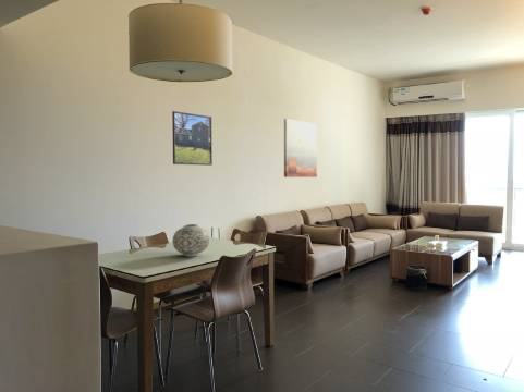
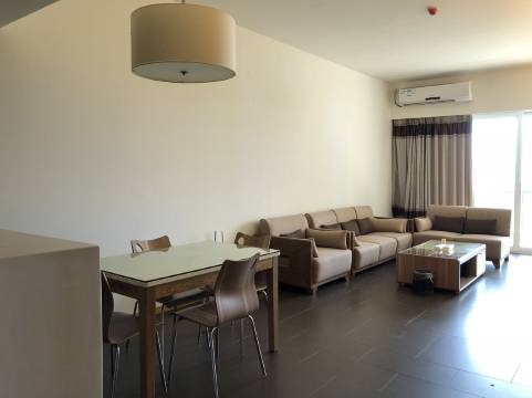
- vase (191, 240)
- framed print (193, 139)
- wall art (301, 149)
